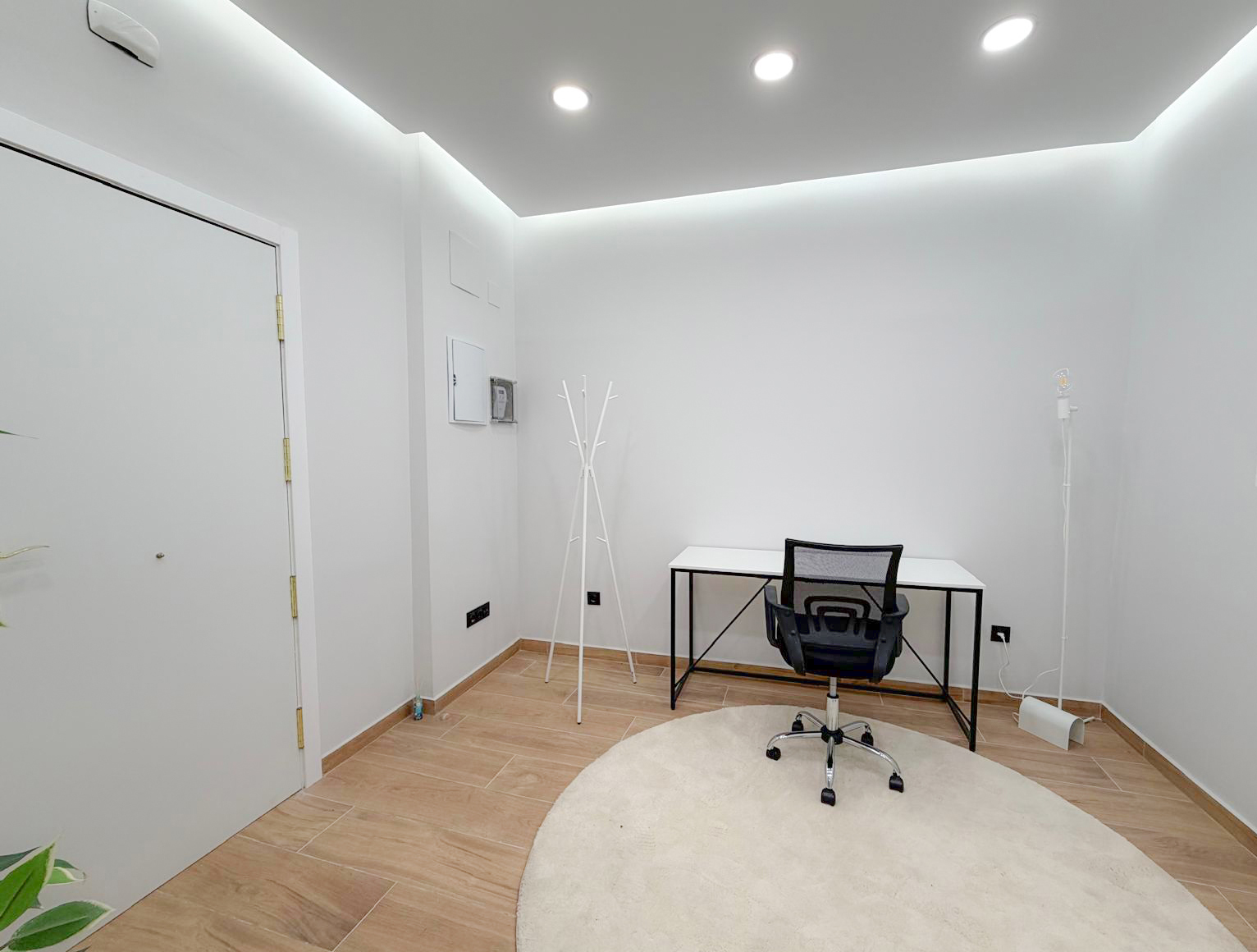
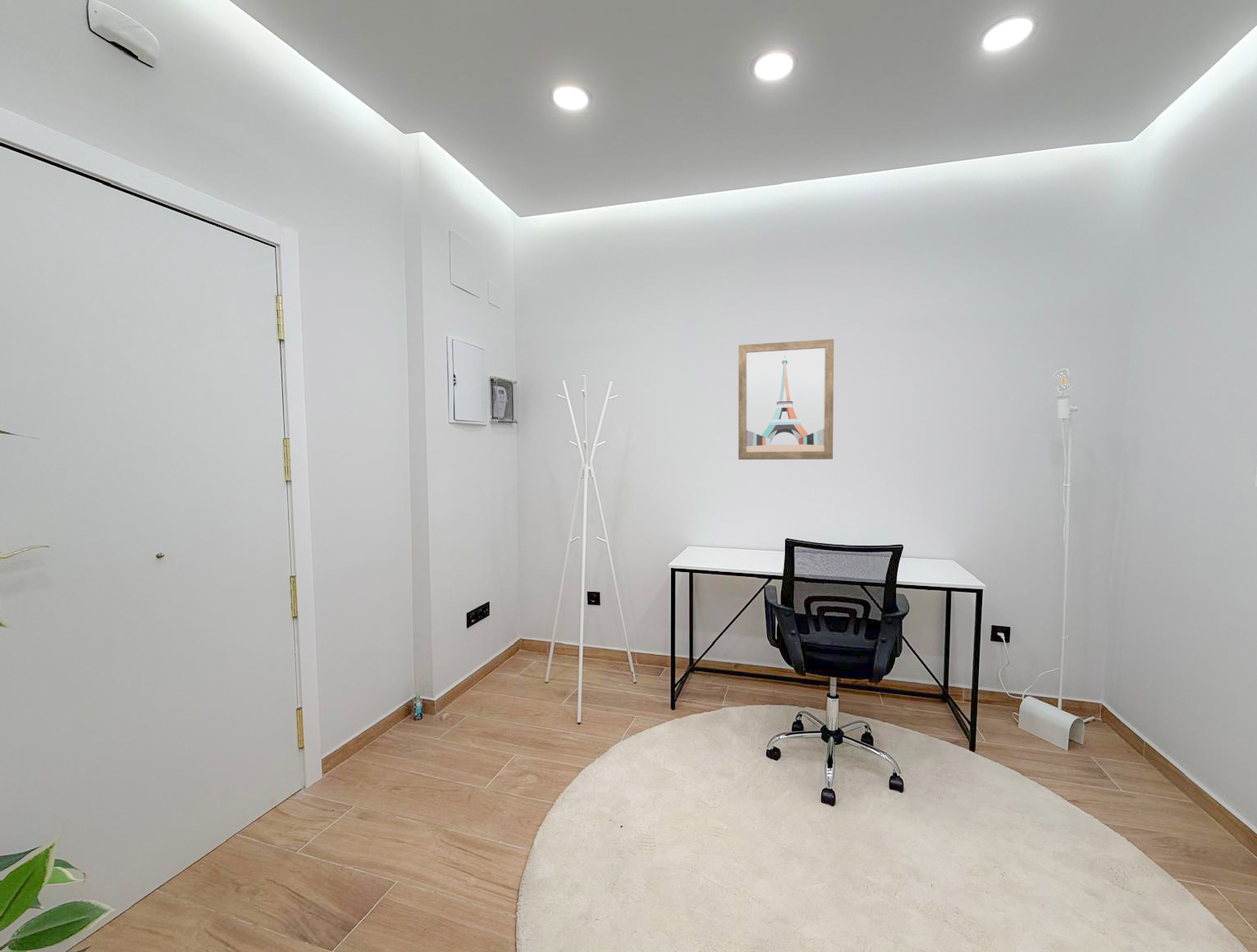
+ wall art (784, 400)
